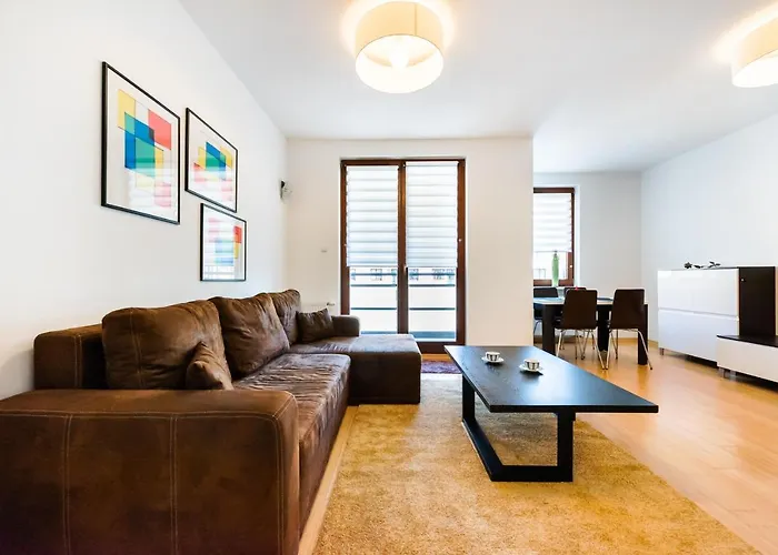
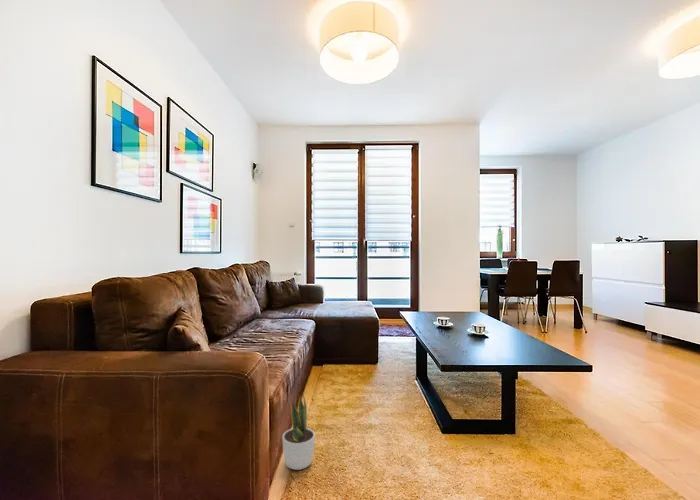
+ potted plant (299, 424)
